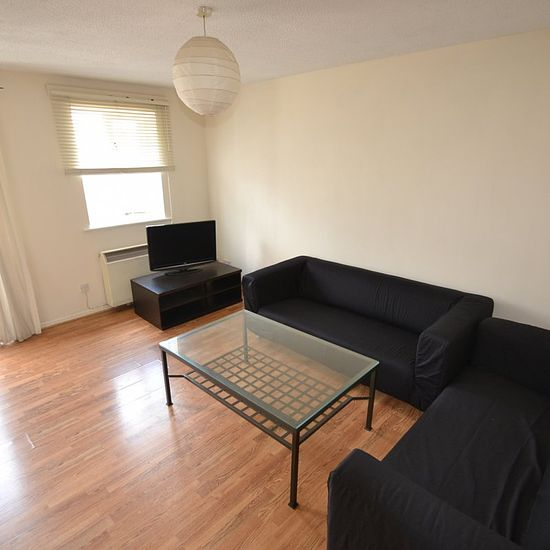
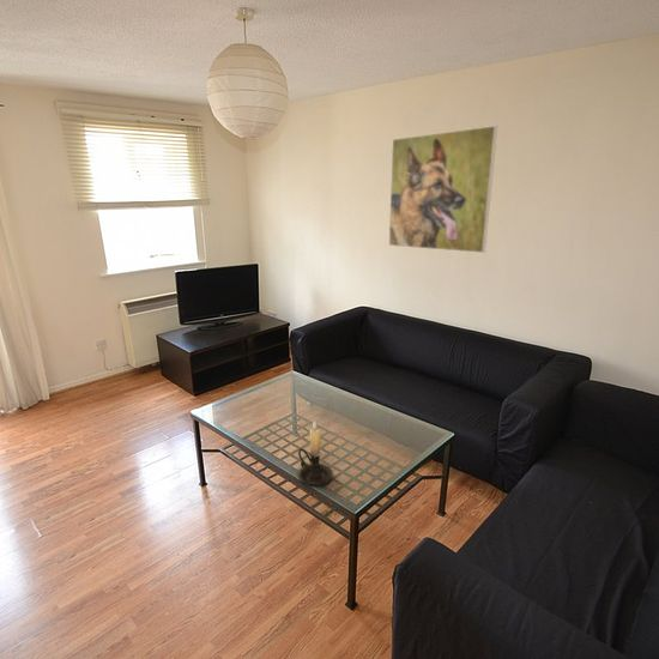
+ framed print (436, 193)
+ candle holder (312, 447)
